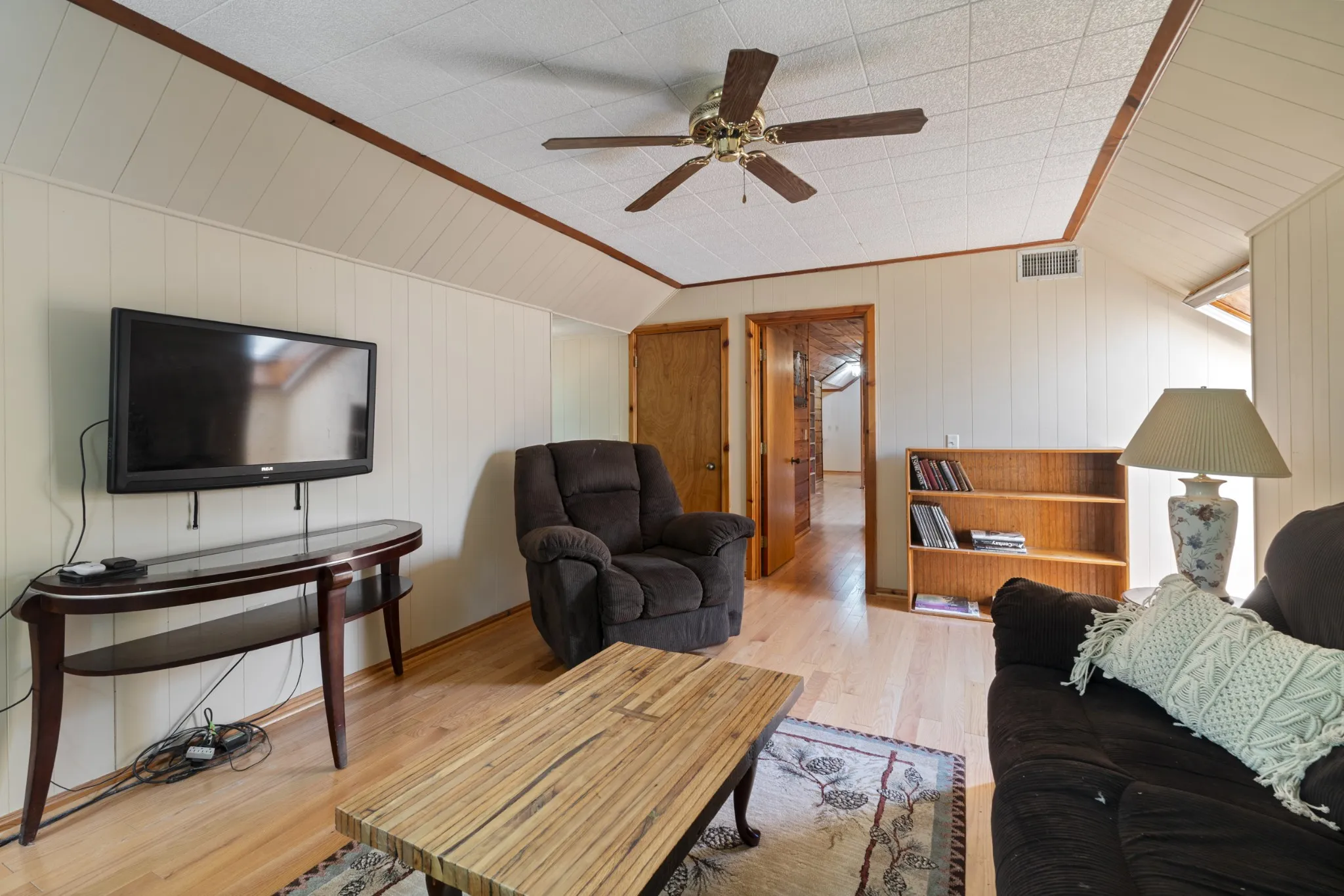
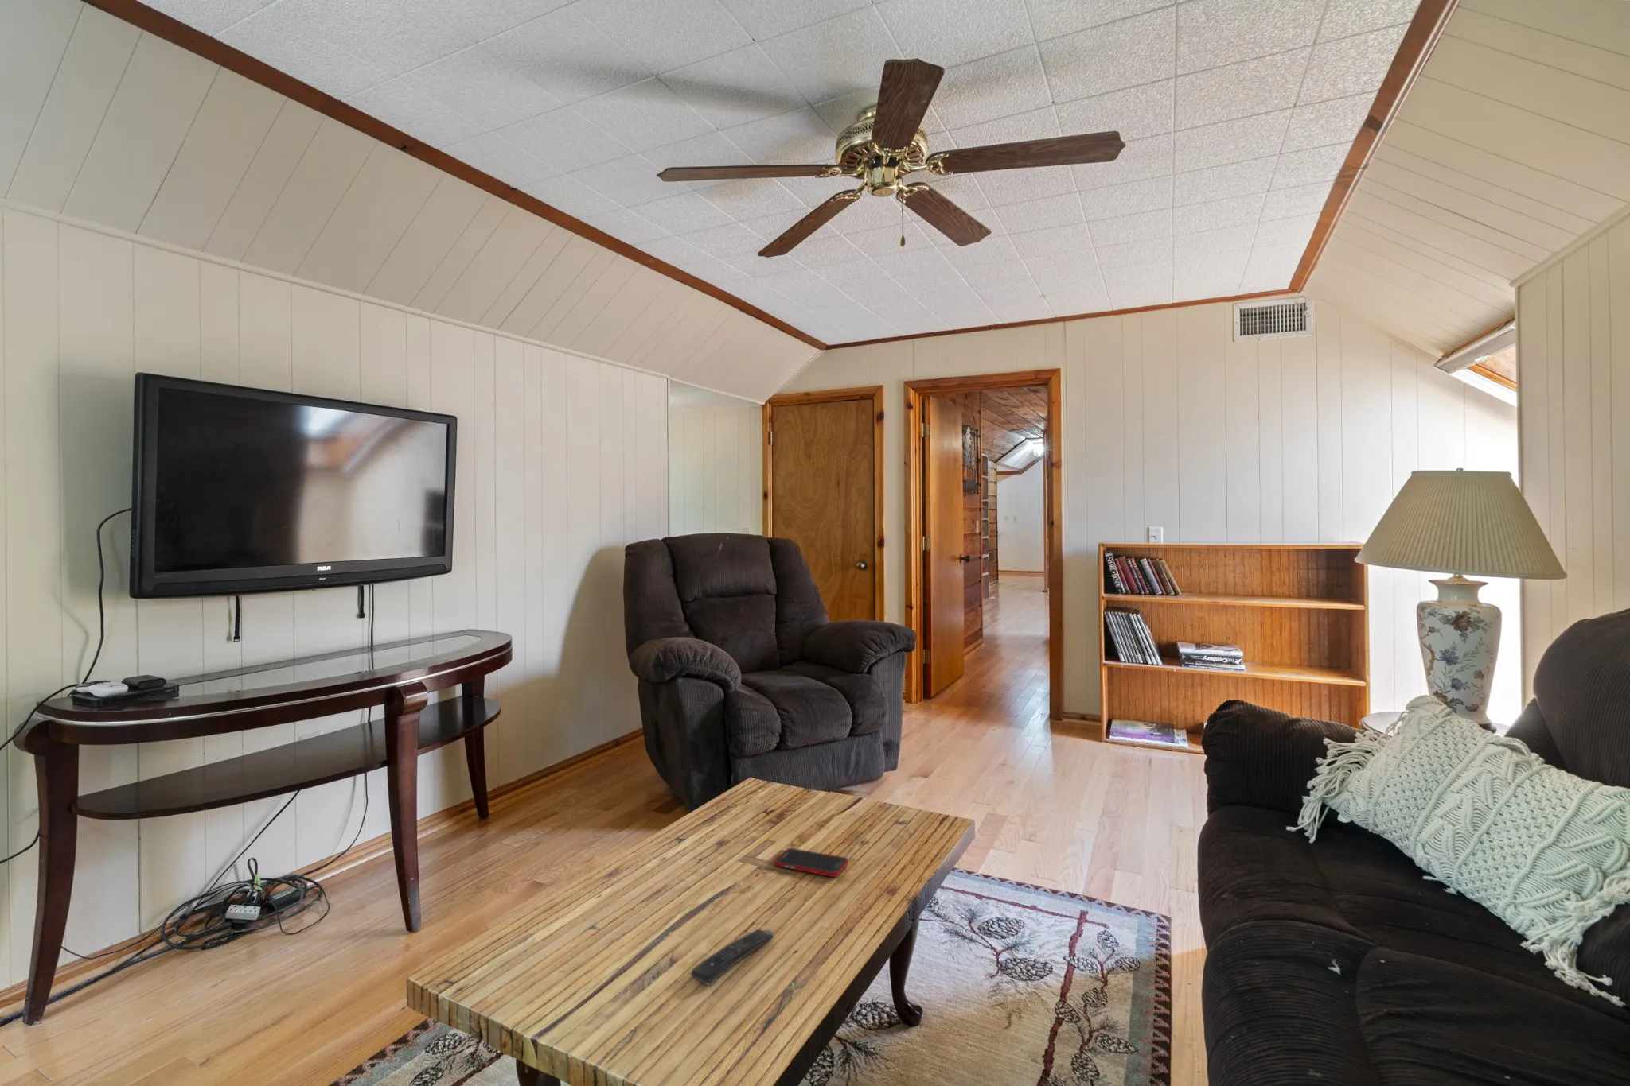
+ cell phone (811, 862)
+ remote control (736, 953)
